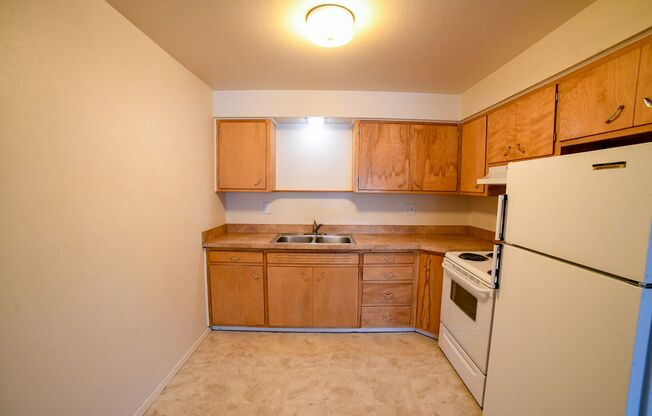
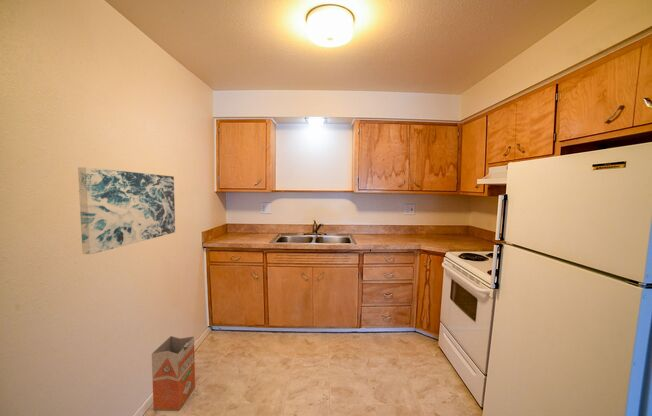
+ wall art (137, 207)
+ waste bin (176, 370)
